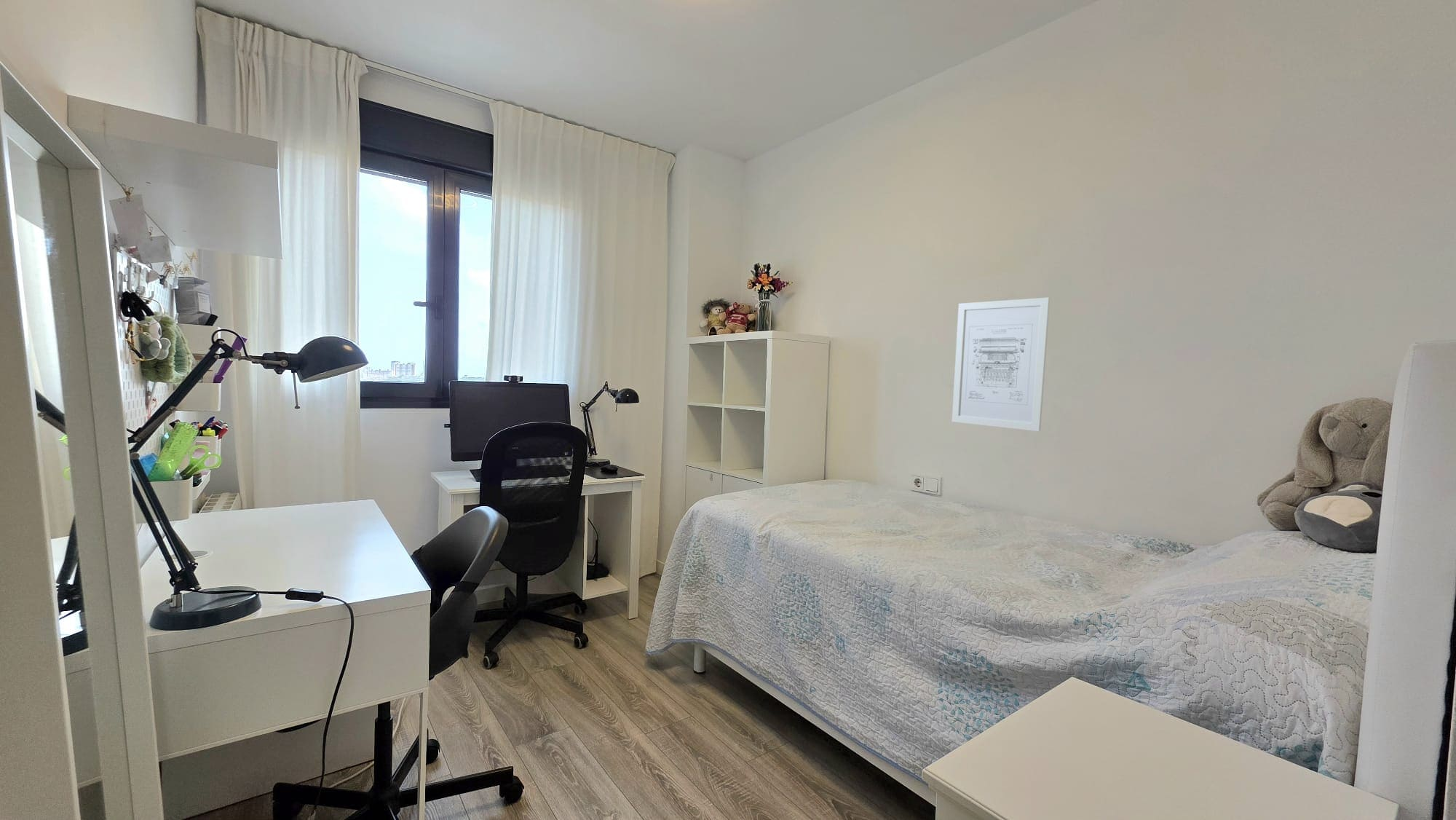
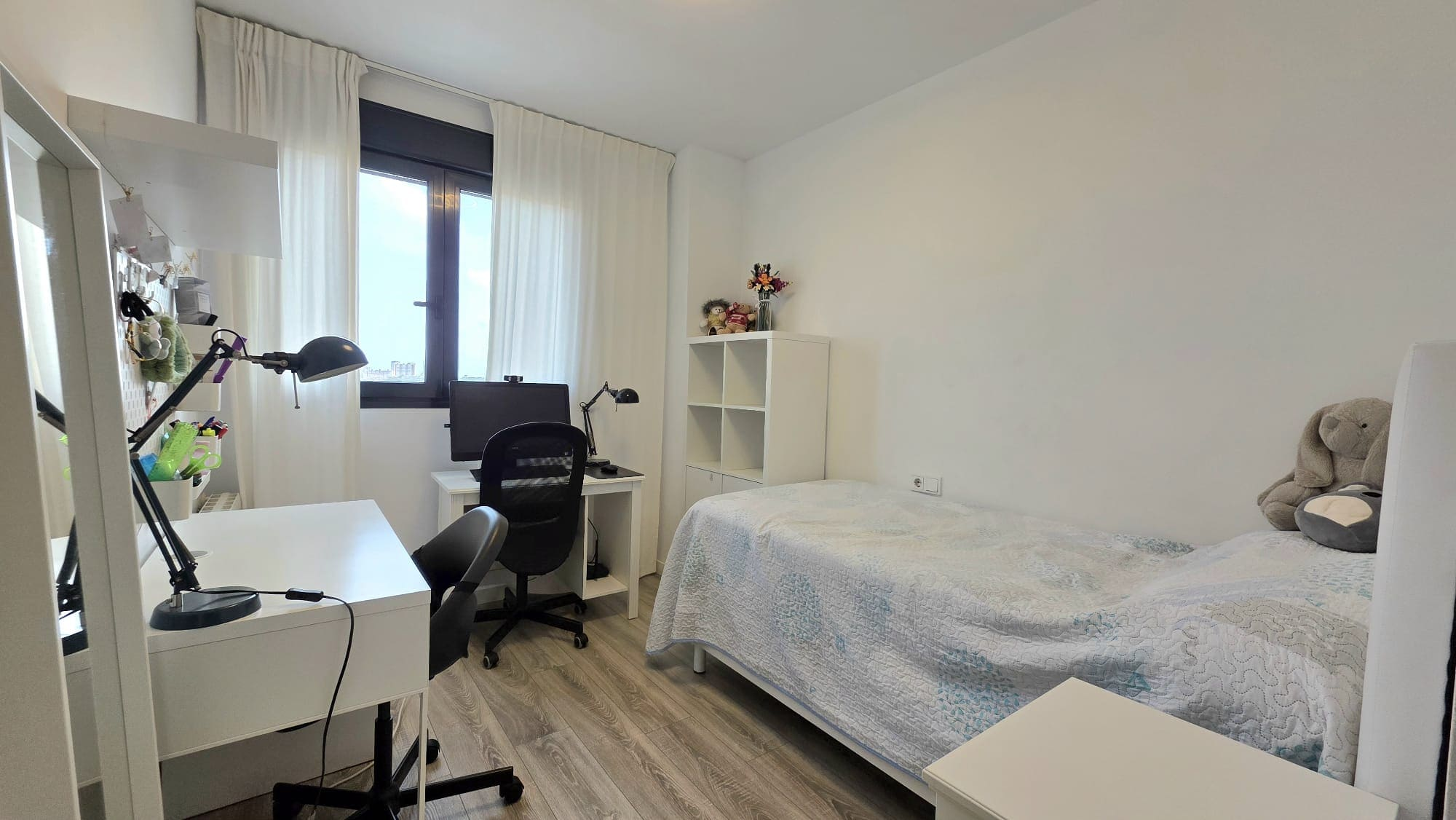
- wall art (997, 364)
